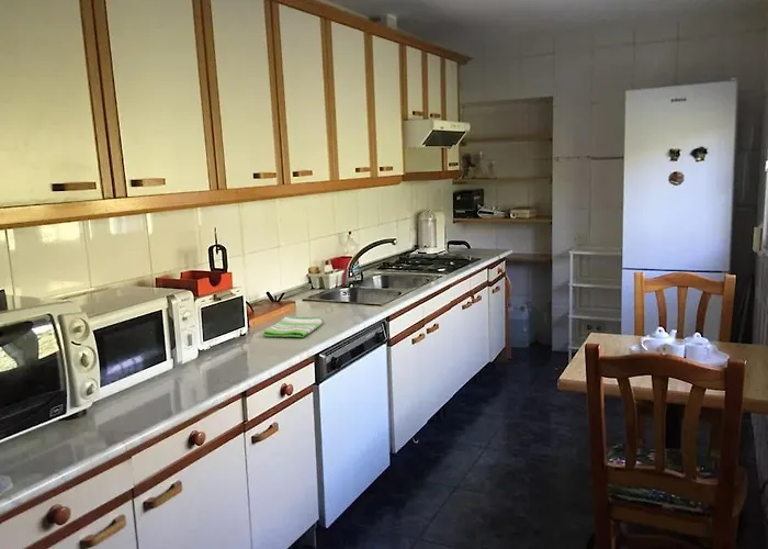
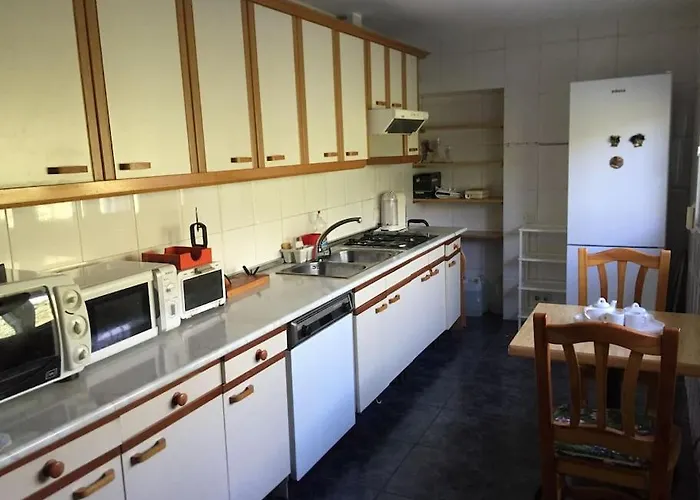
- dish towel (294, 325)
